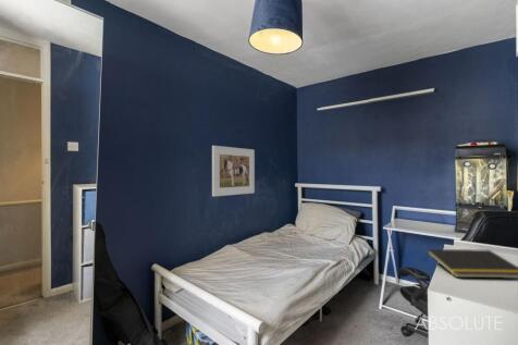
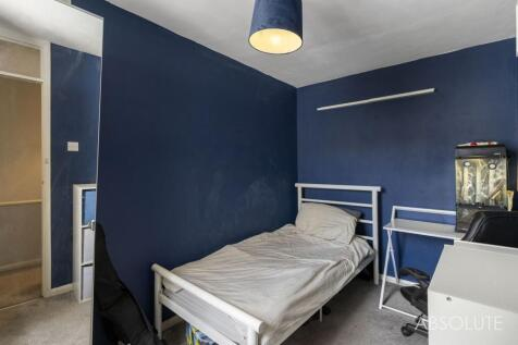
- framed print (234, 171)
- notepad (473, 262)
